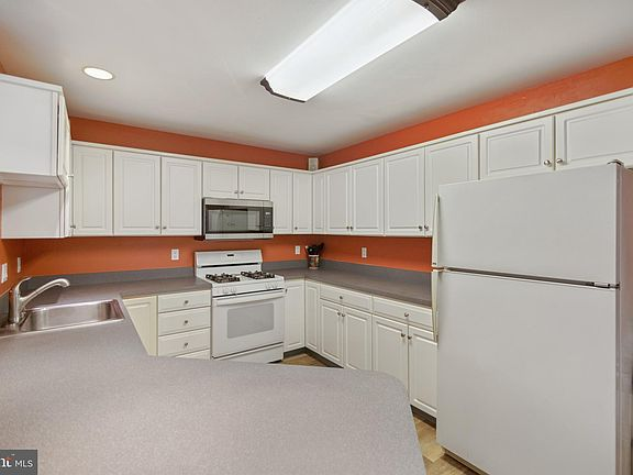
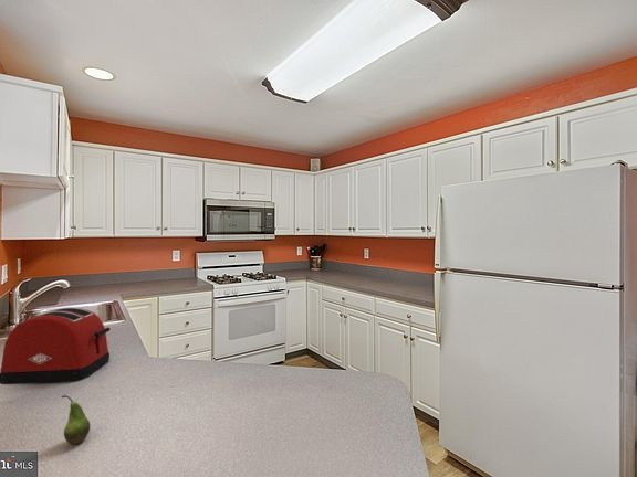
+ toaster (61, 341)
+ fruit (76, 416)
